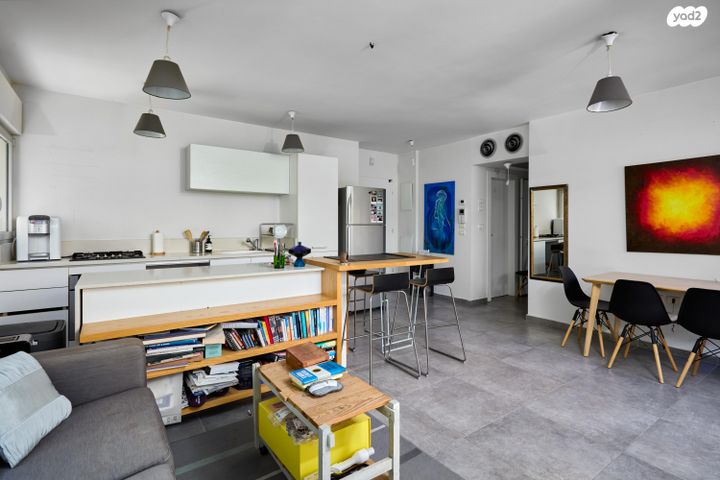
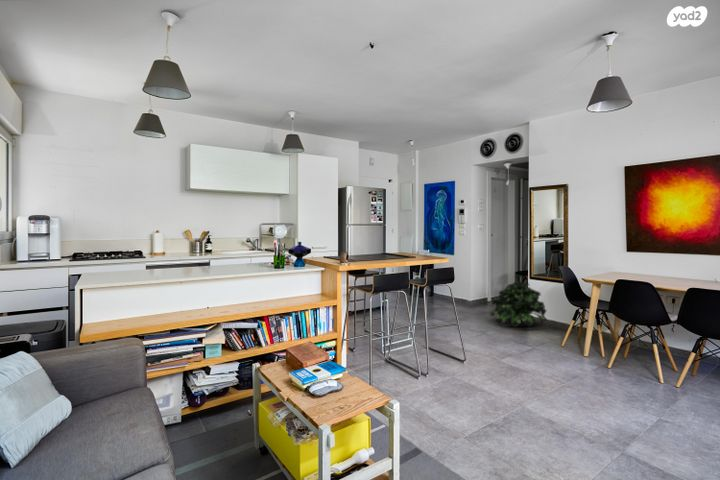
+ potted plant (518, 302)
